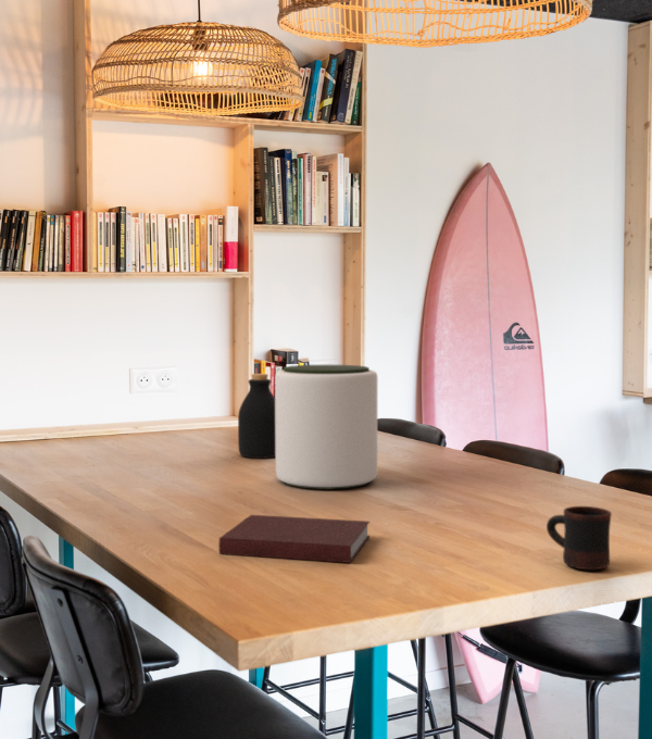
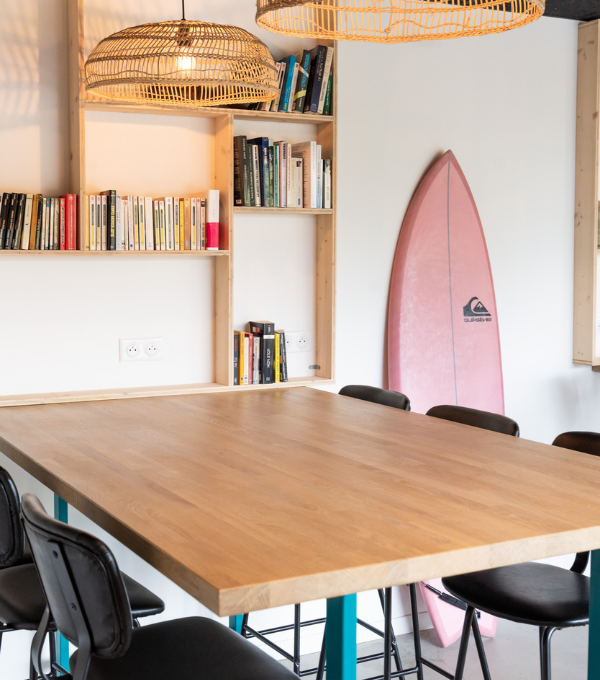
- mug (576, 536)
- bottle (260, 414)
- notebook (297, 537)
- plant pot (326, 424)
